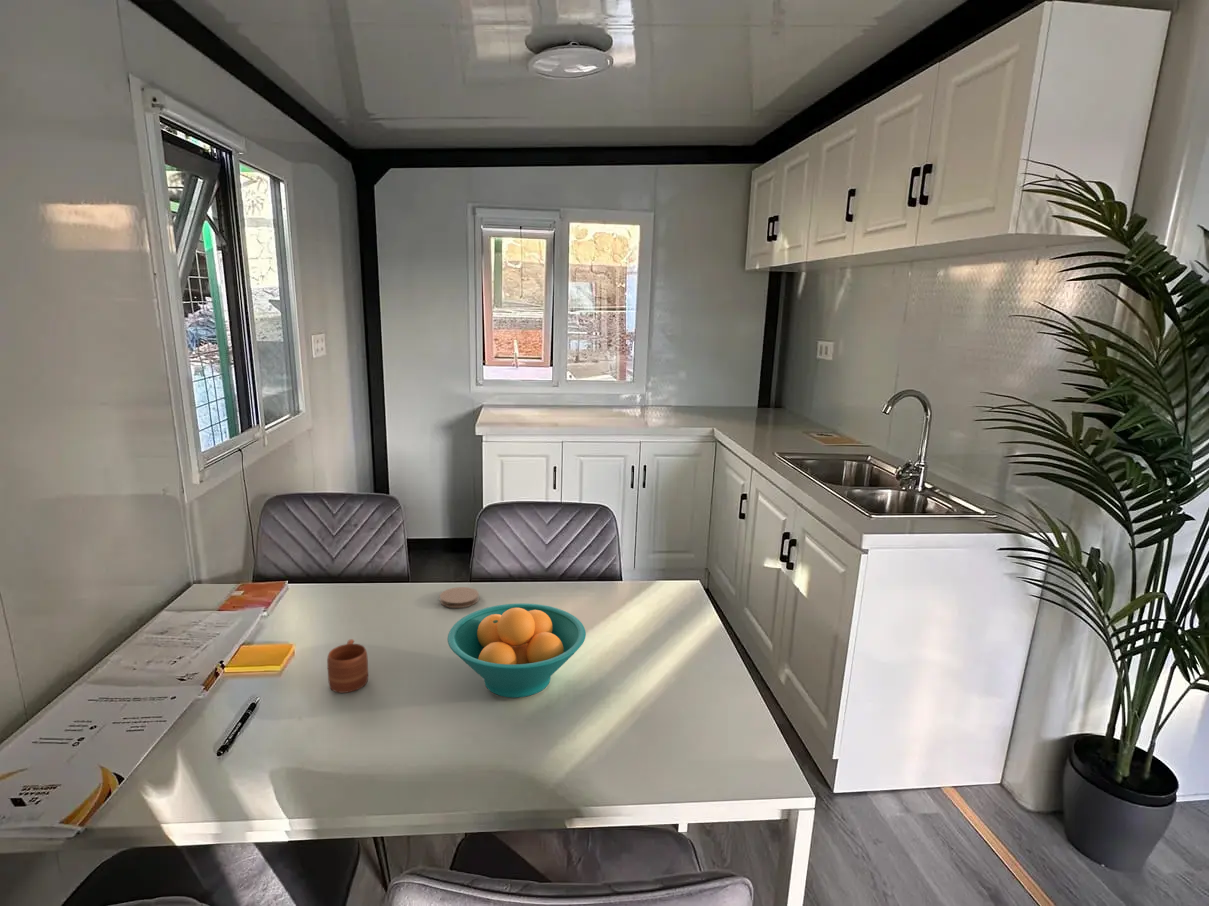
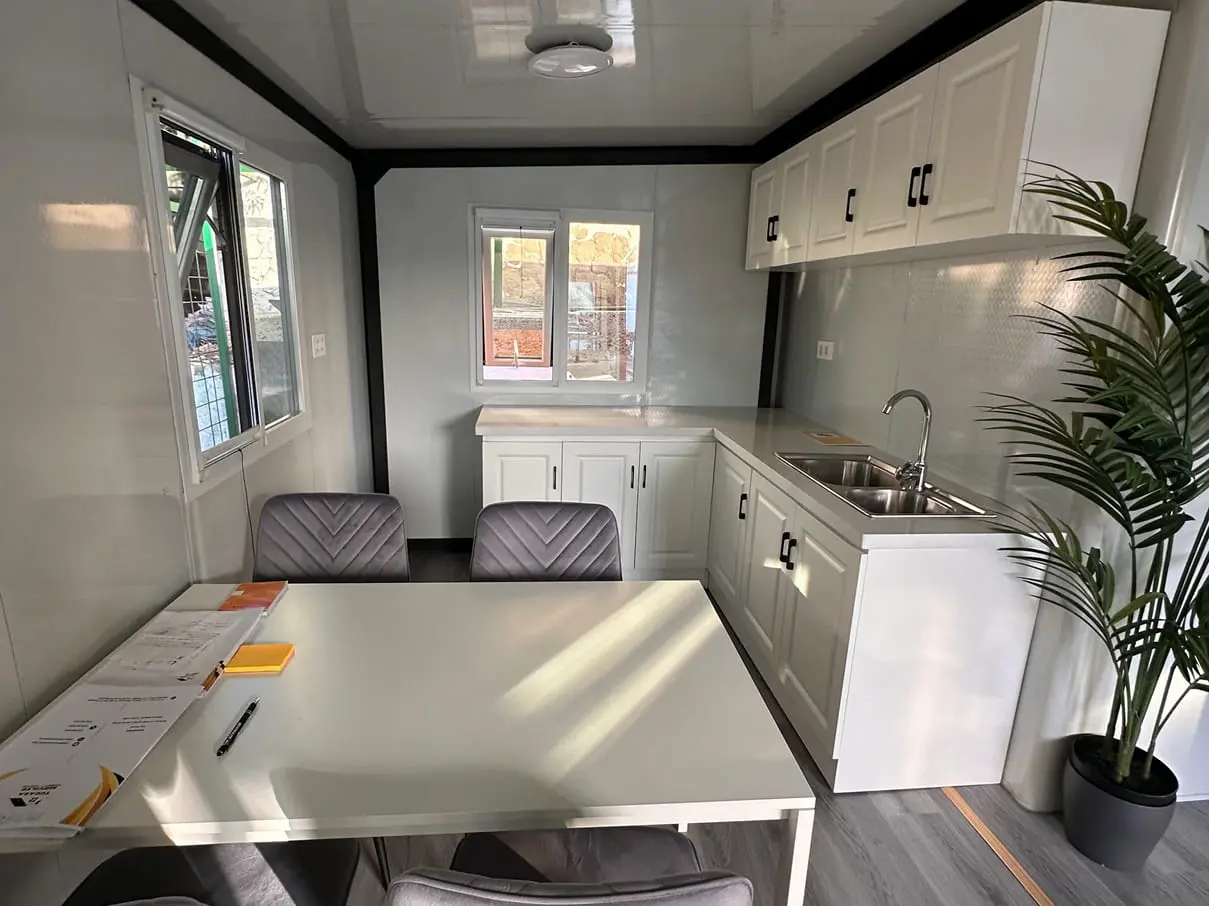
- coaster (459, 597)
- mug (350, 662)
- fruit bowl (517, 645)
